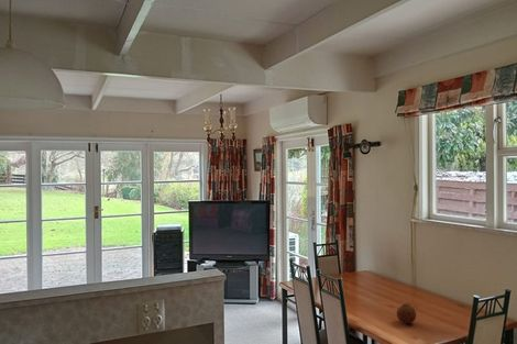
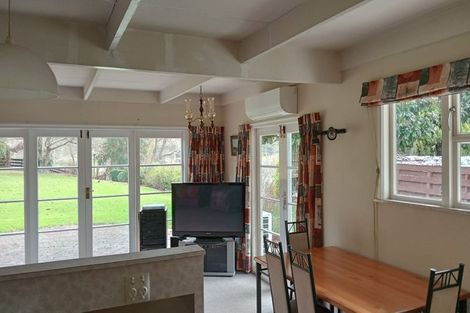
- fruit (406, 313)
